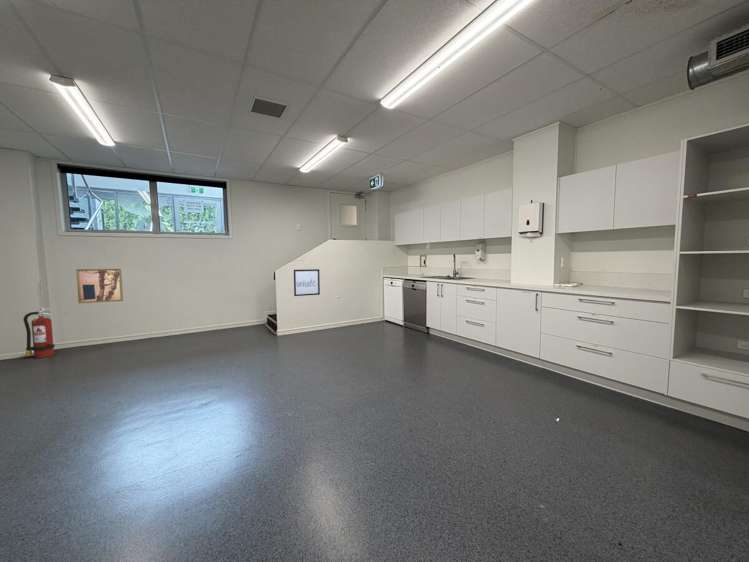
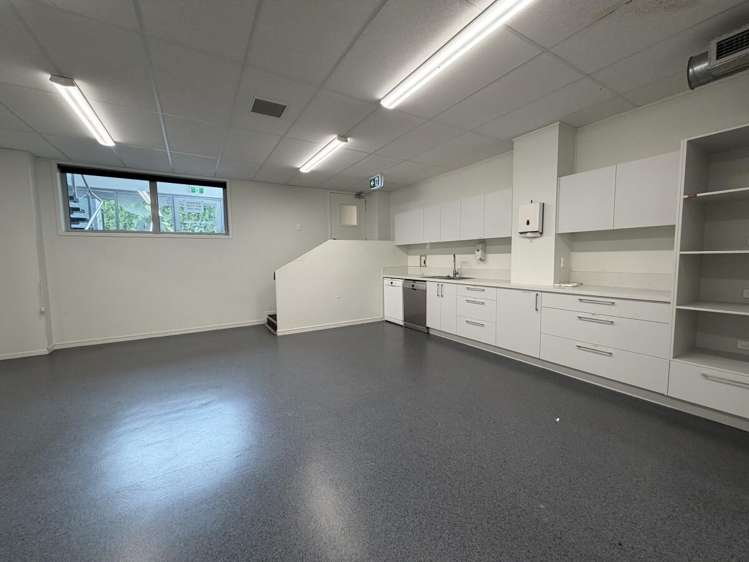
- fire extinguisher (38, 332)
- wall art (100, 285)
- wall art (307, 282)
